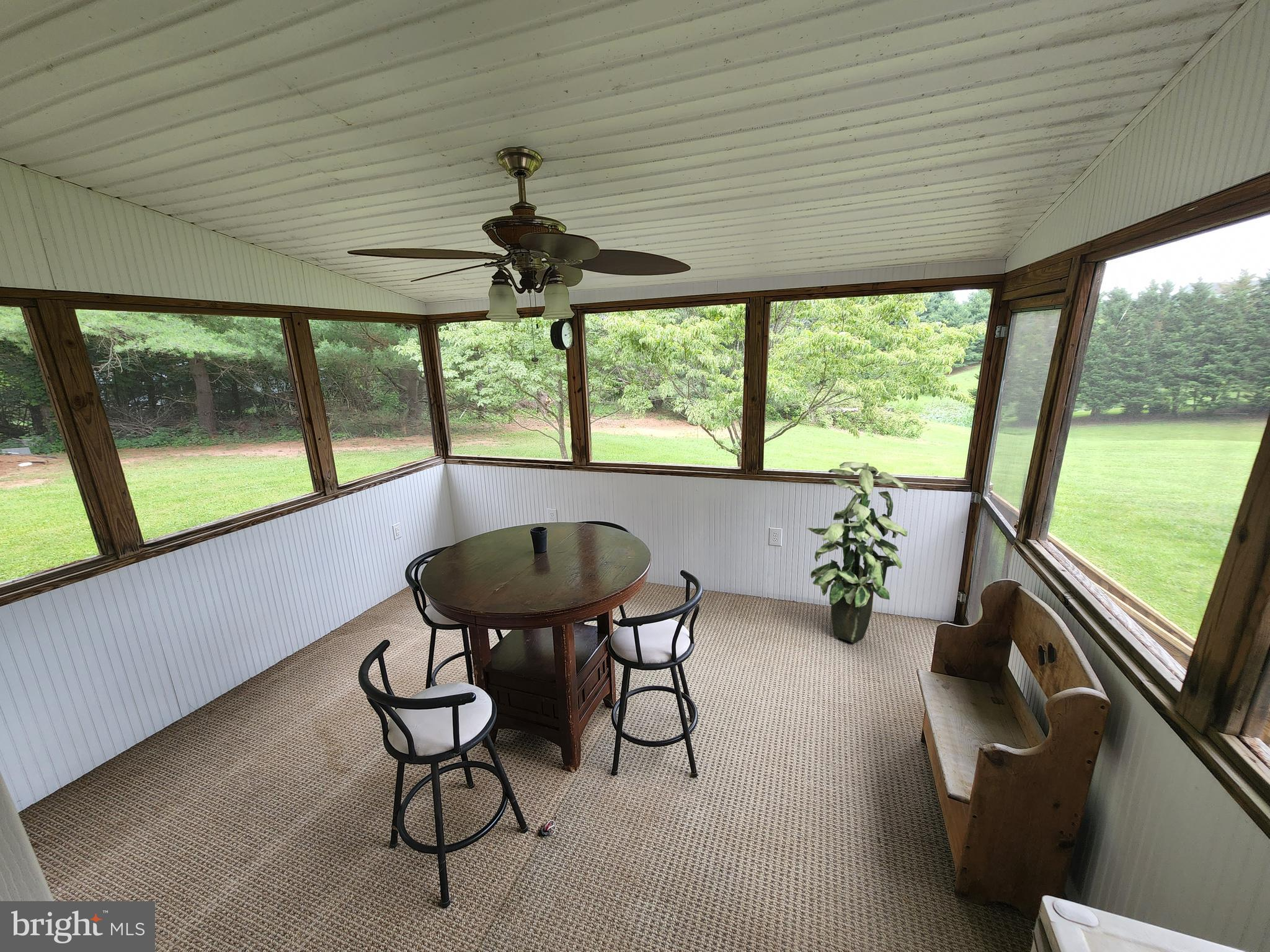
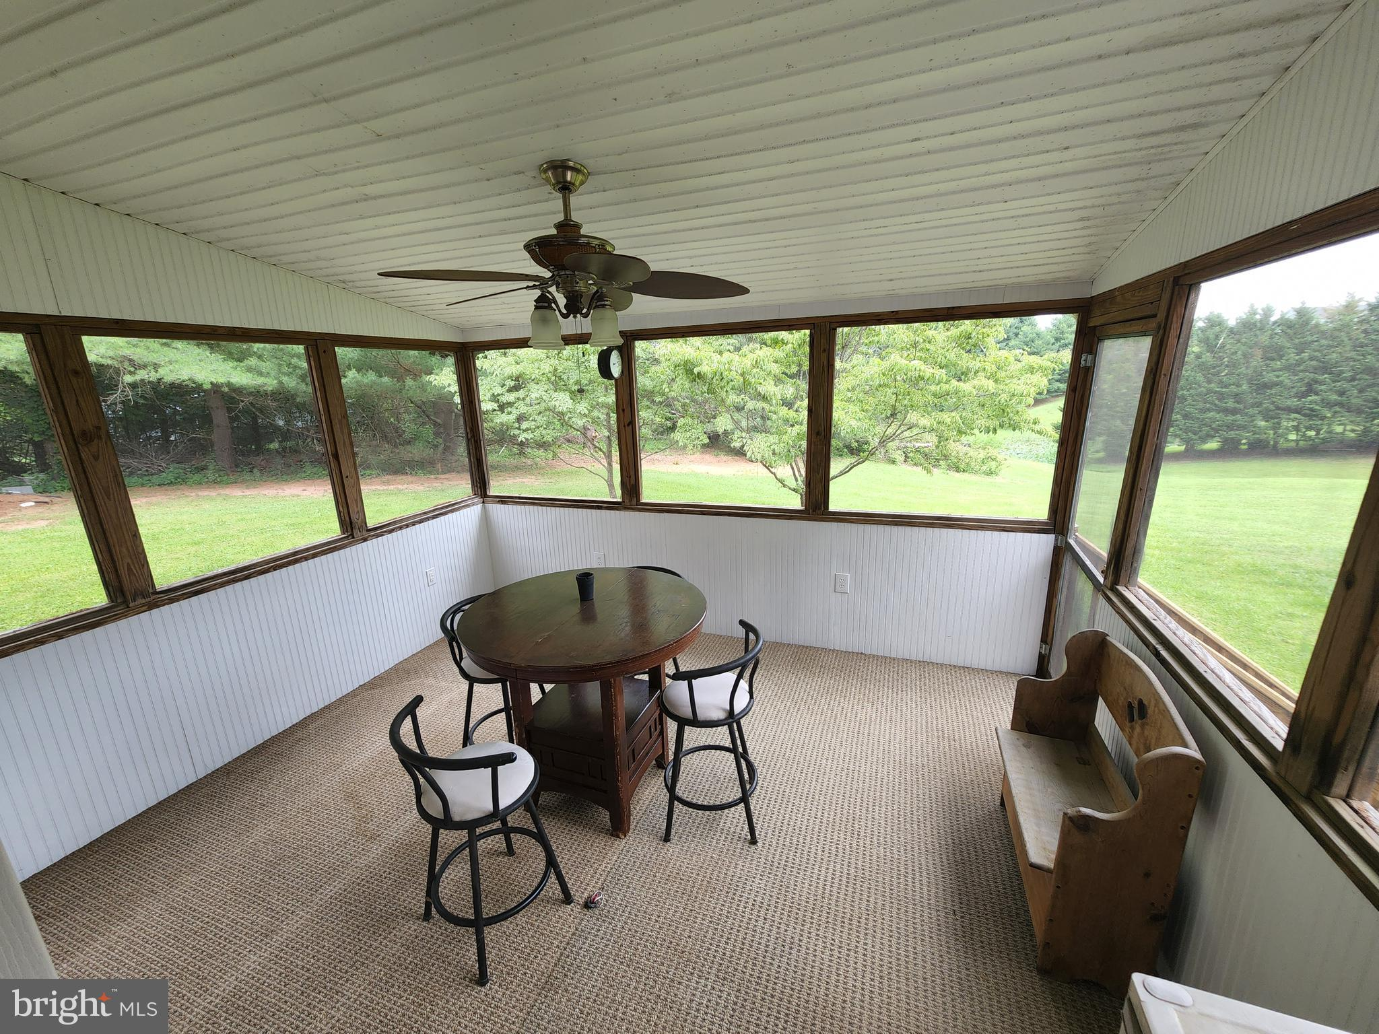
- indoor plant (853, 550)
